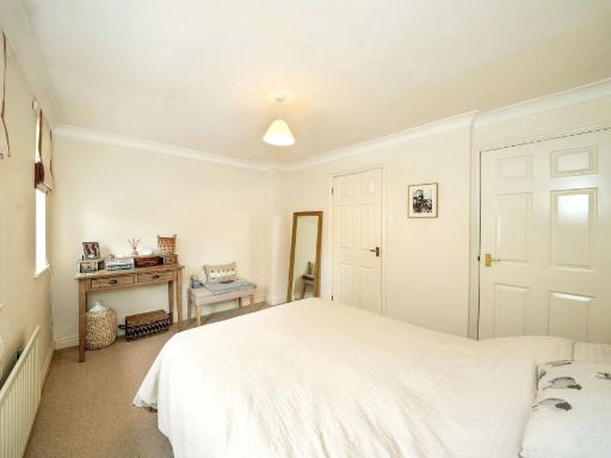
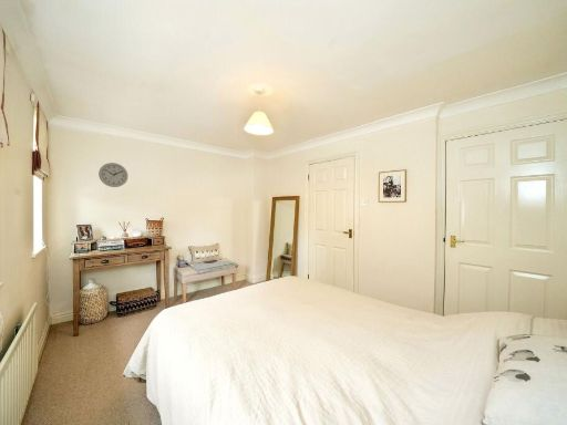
+ wall clock (113, 175)
